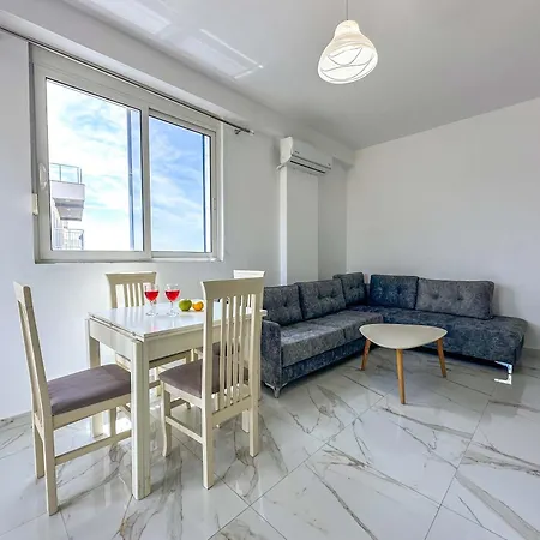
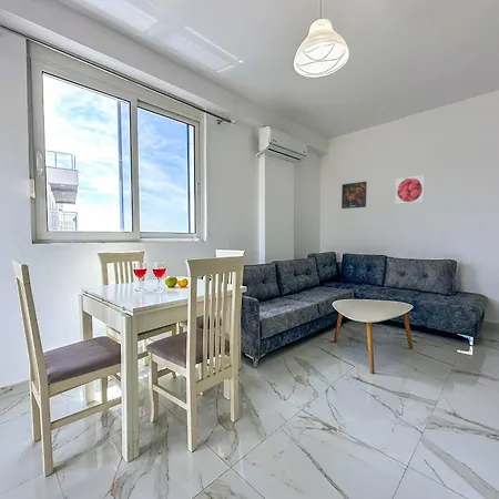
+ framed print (409, 190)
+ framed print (354, 195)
